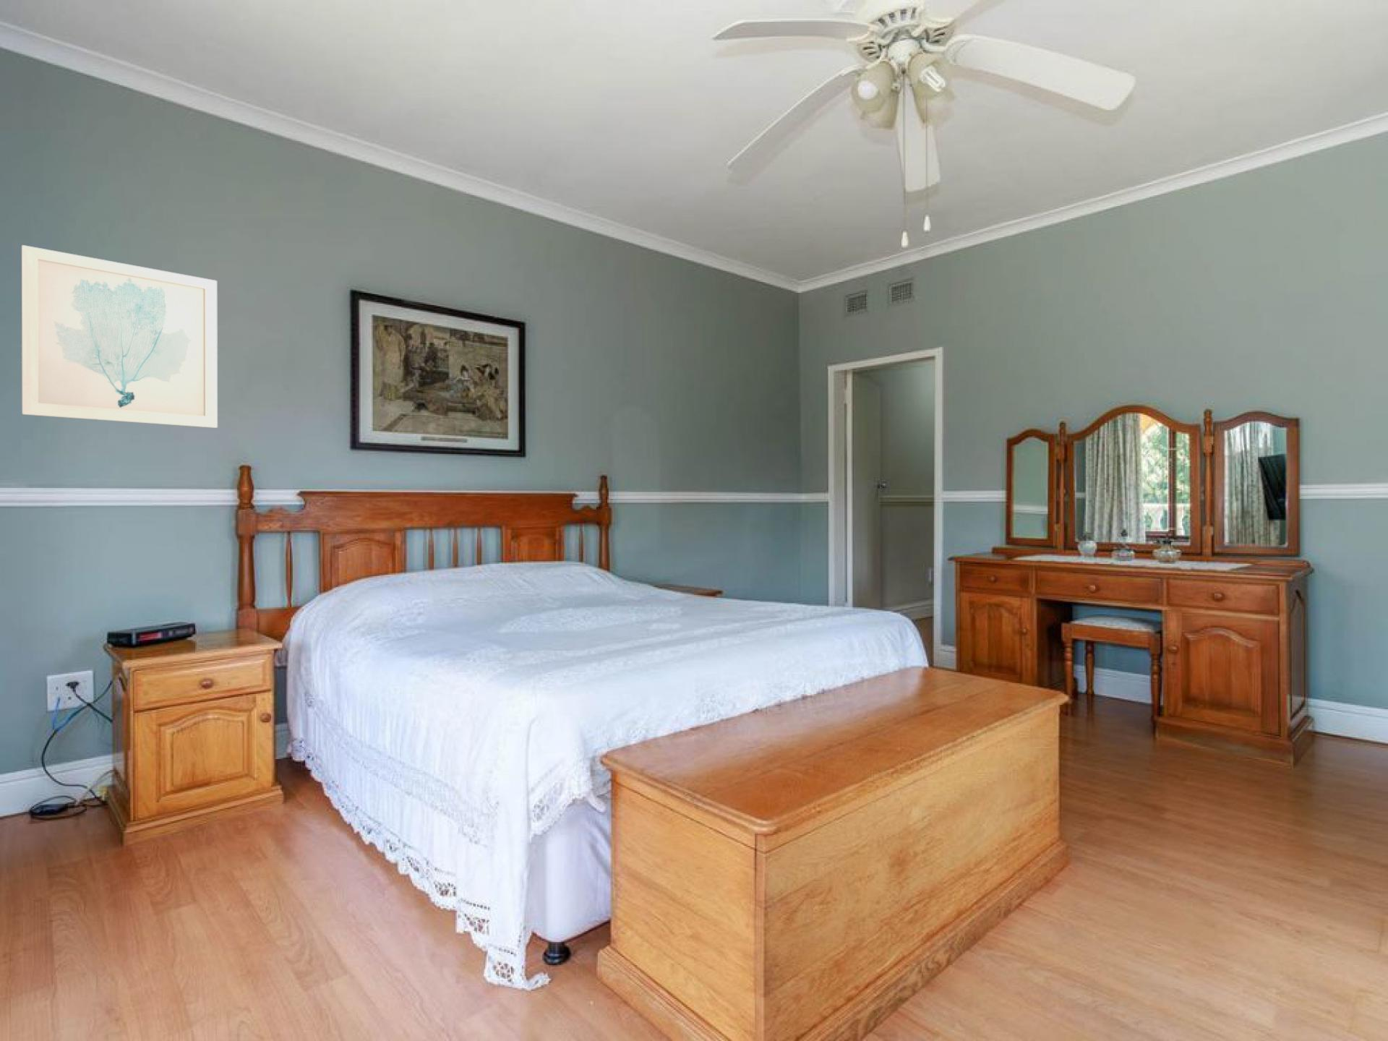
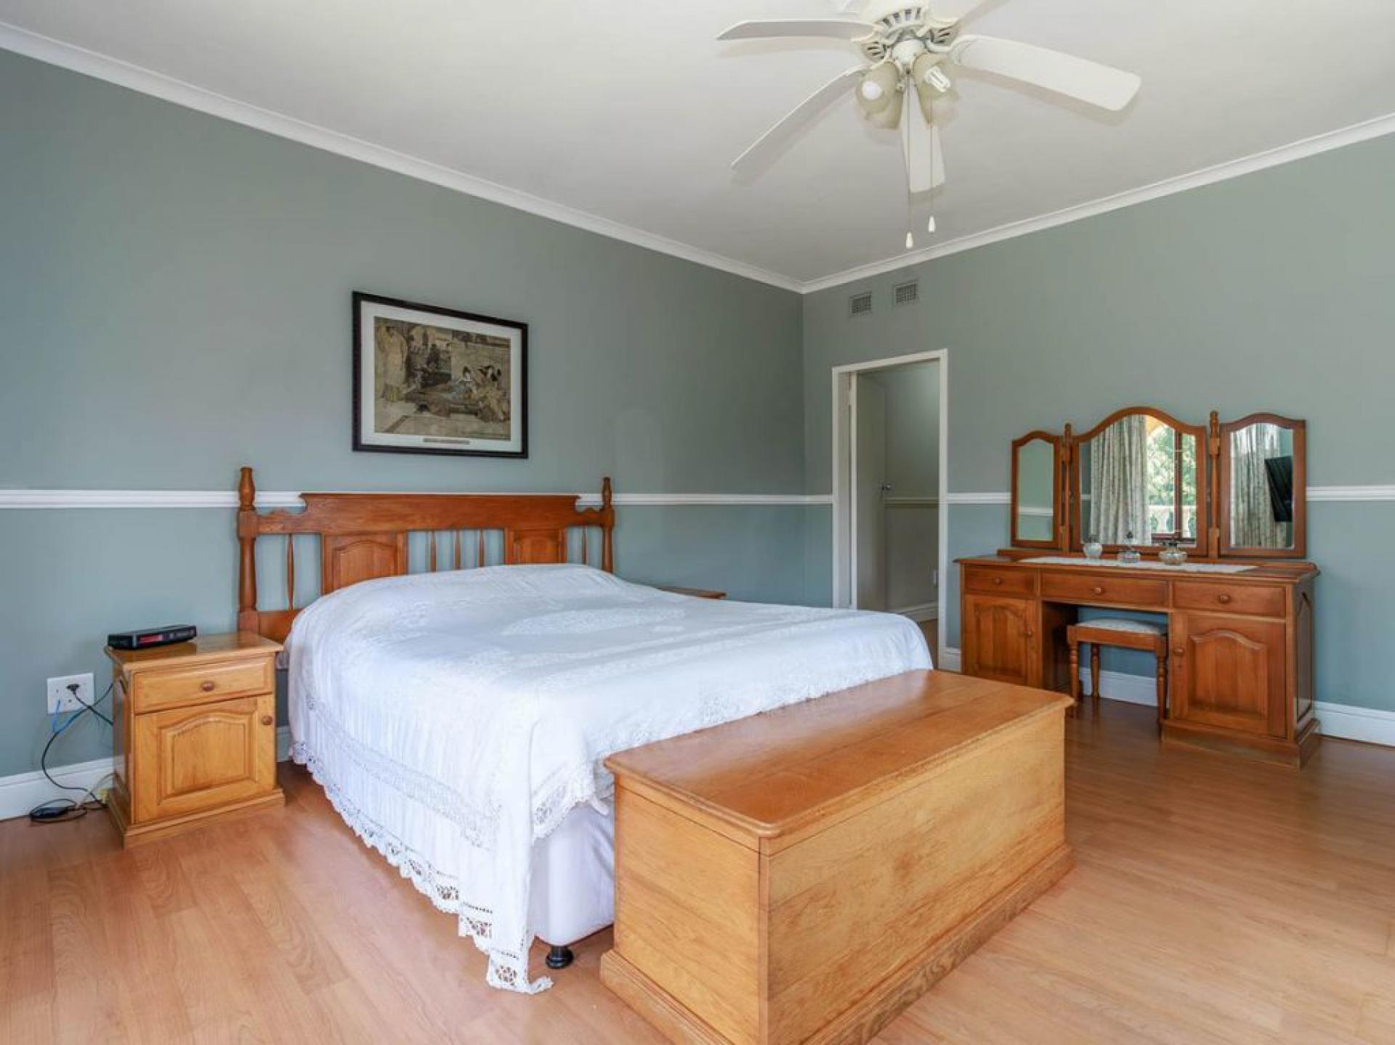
- wall art (126, 342)
